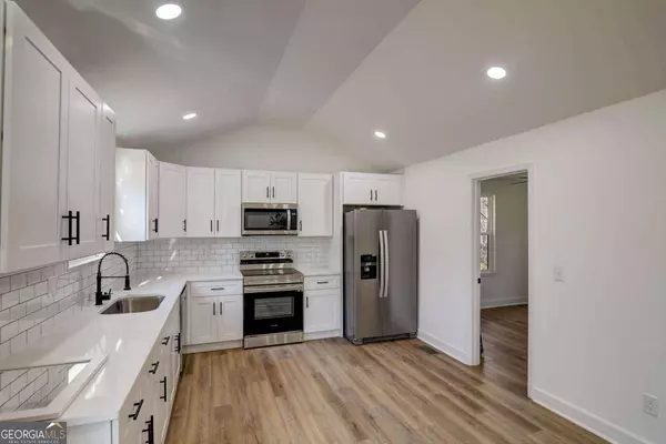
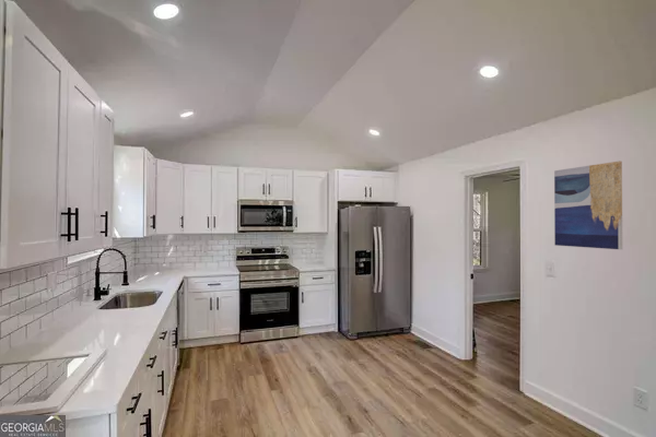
+ wall art (585, 206)
